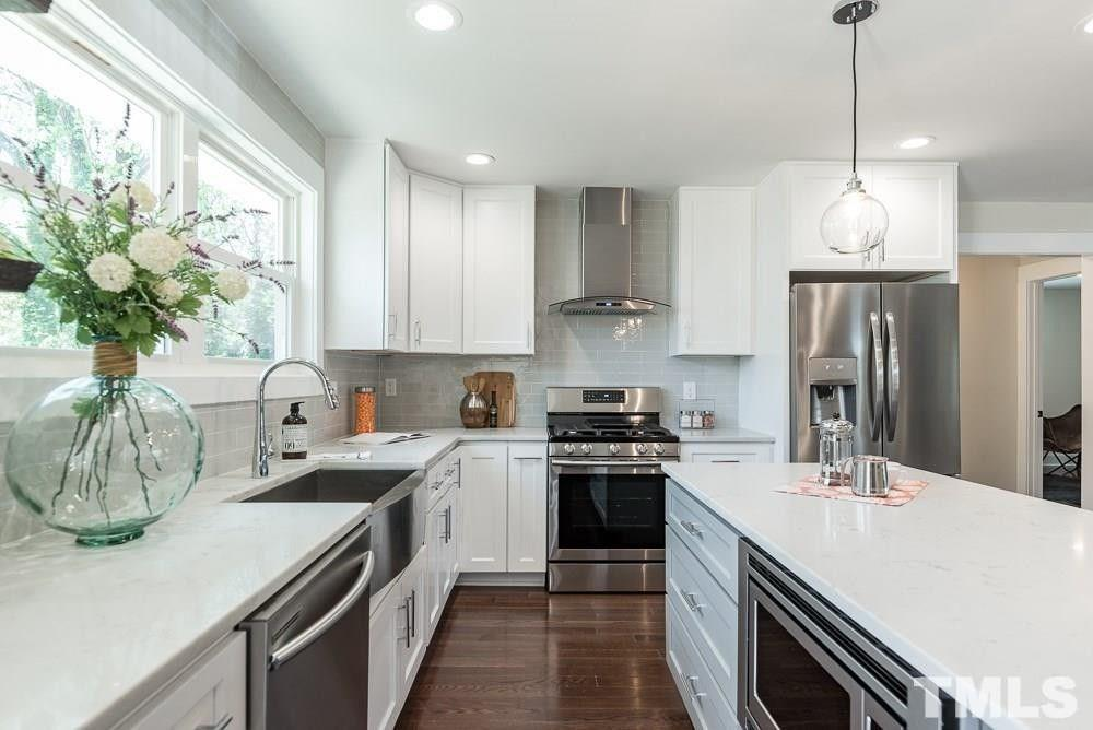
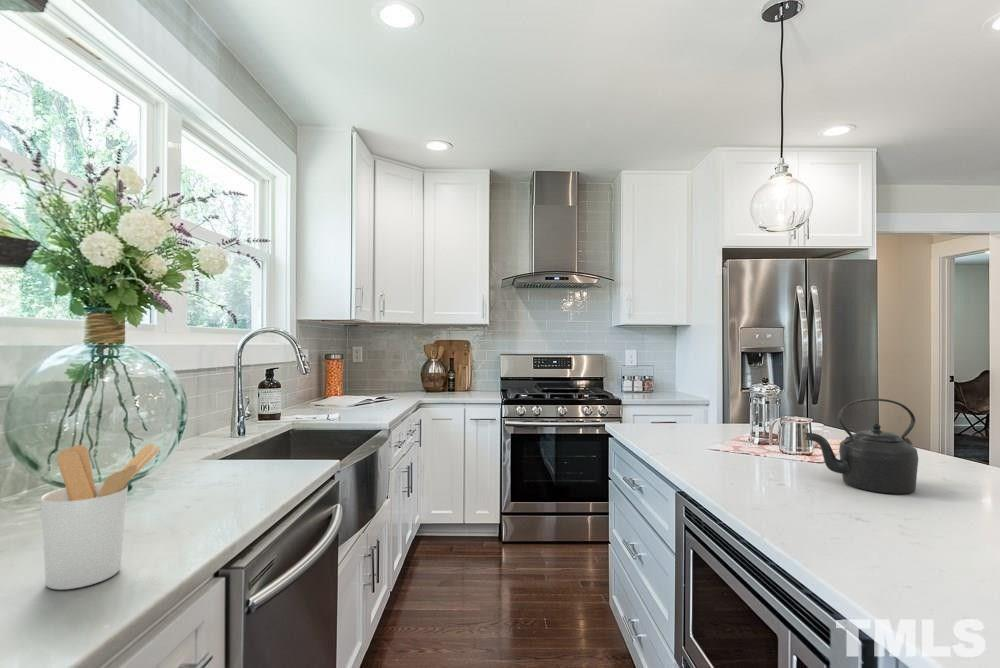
+ kettle (859, 441)
+ utensil holder (106, 507)
